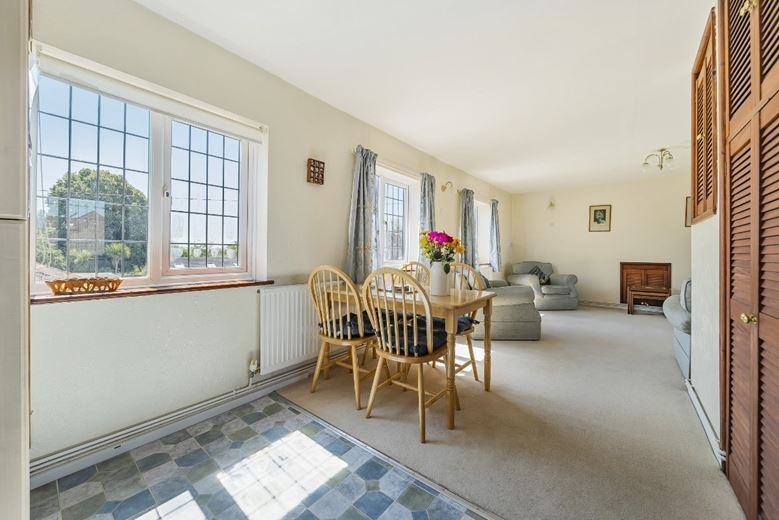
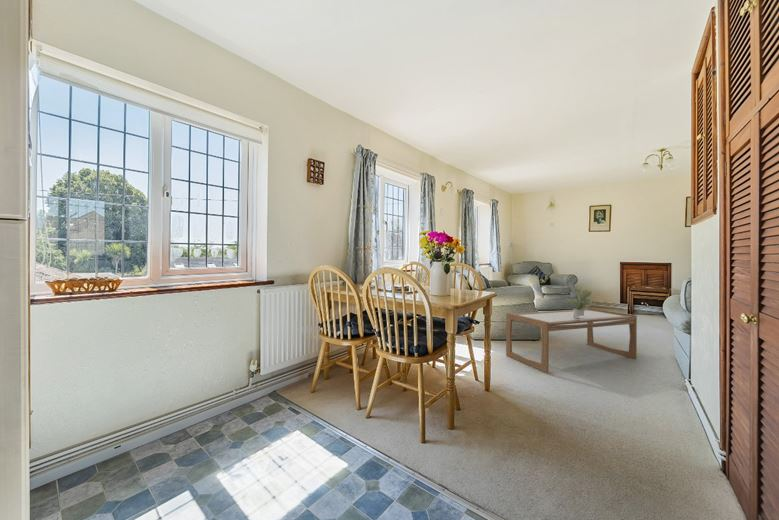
+ coffee table (569, 329)
+ potted plant (581, 302)
